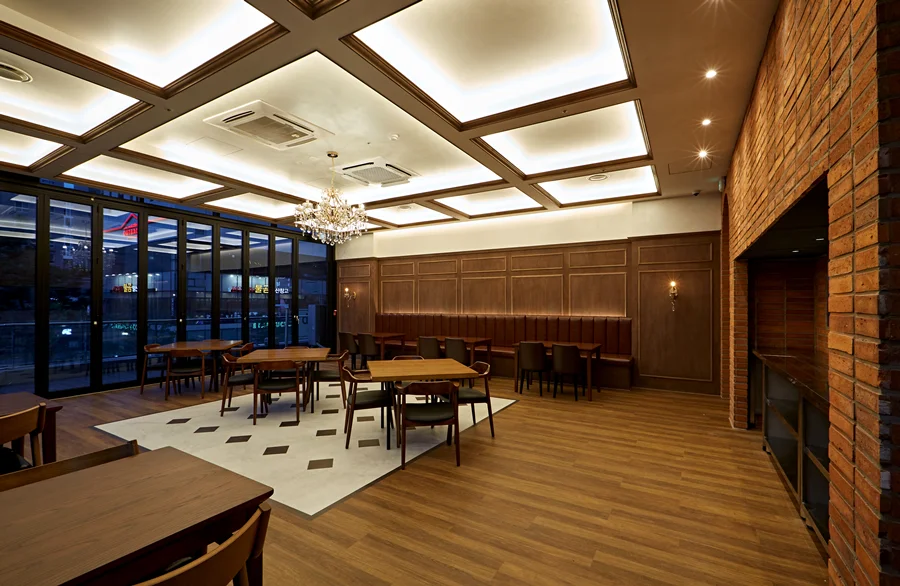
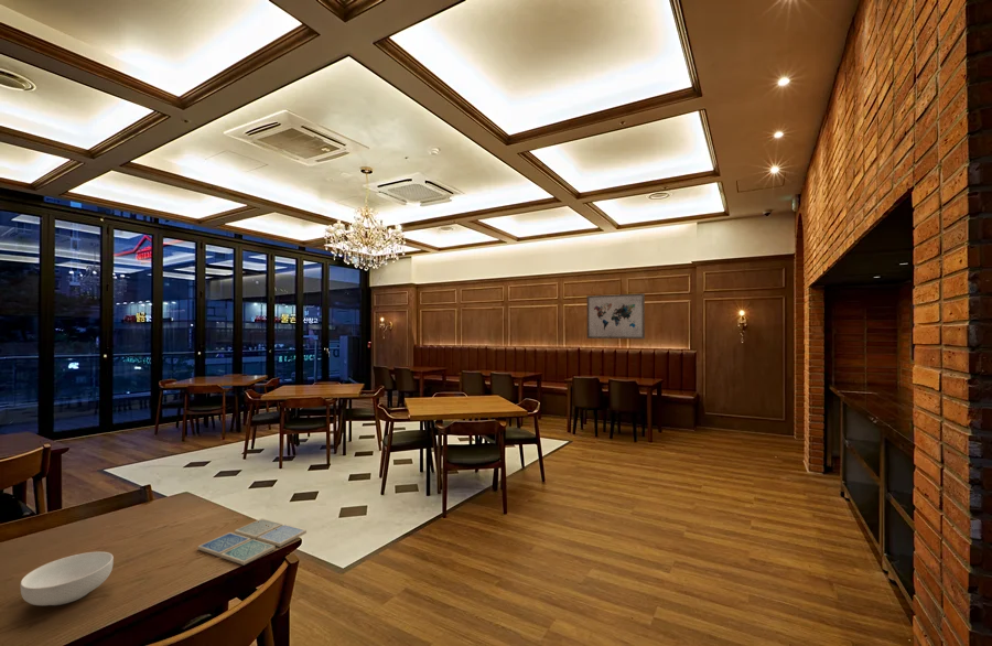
+ cereal bowl (68, 581)
+ drink coaster (254, 538)
+ wall art (614, 316)
